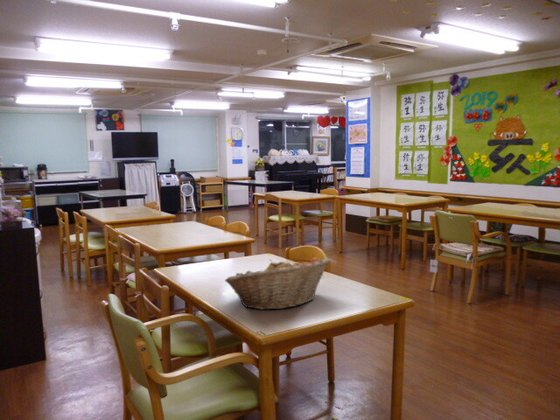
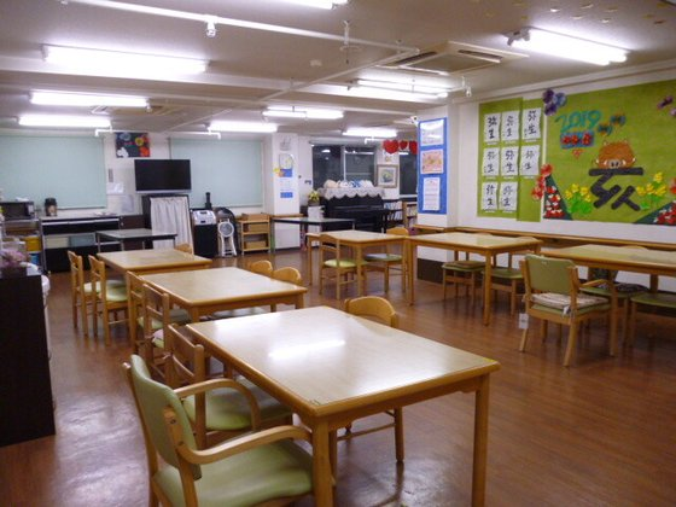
- fruit basket (279, 278)
